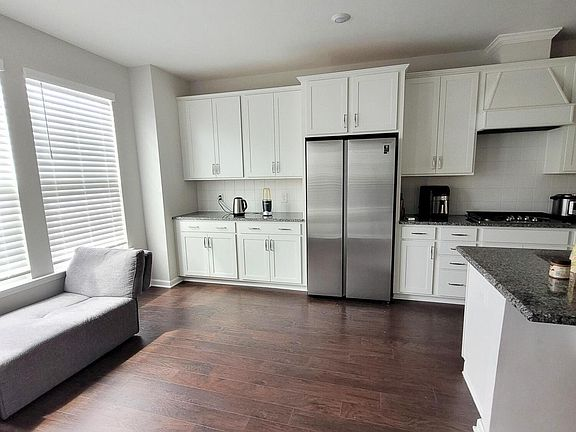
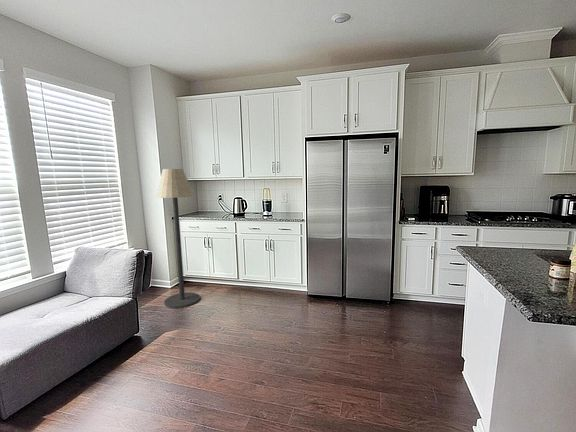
+ floor lamp (177, 236)
